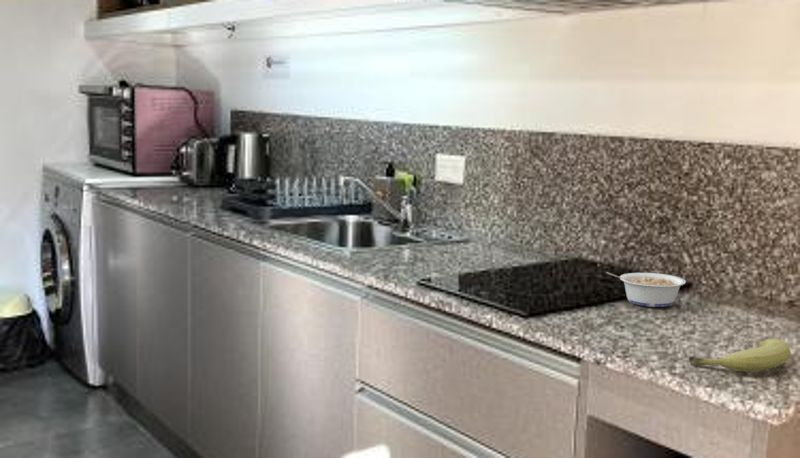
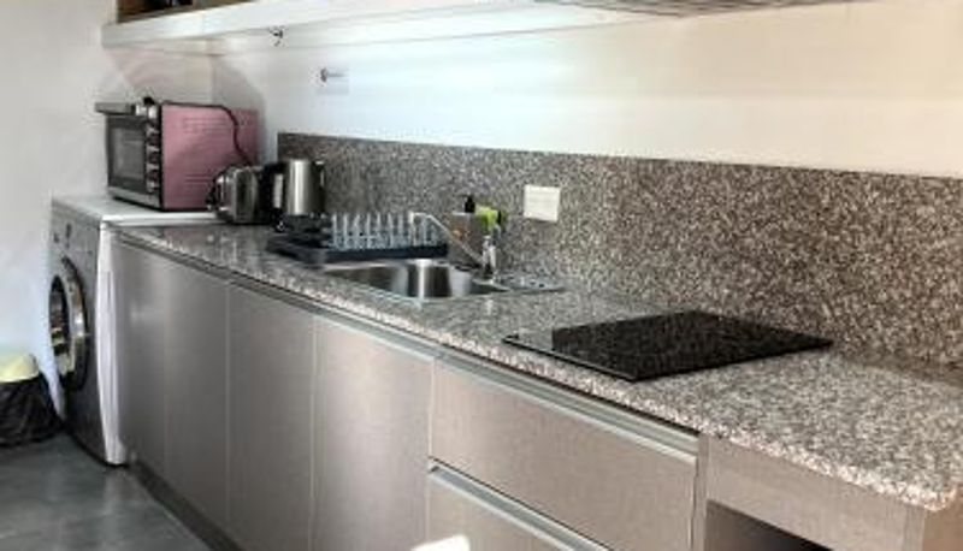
- fruit (750, 353)
- legume (649, 288)
